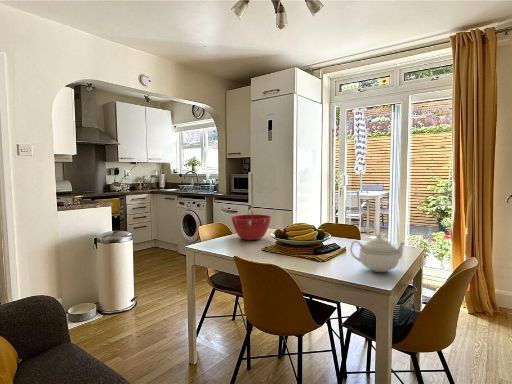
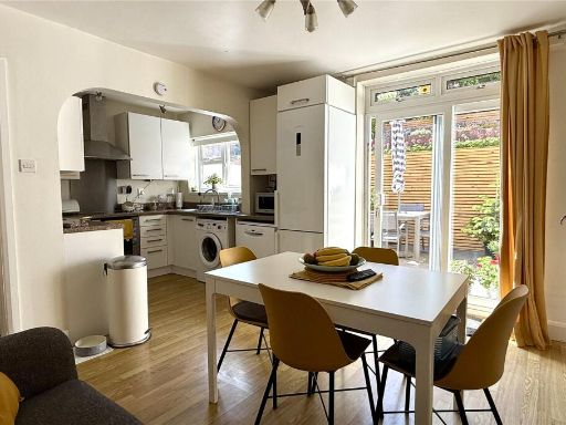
- teapot (377, 251)
- mixing bowl (251, 227)
